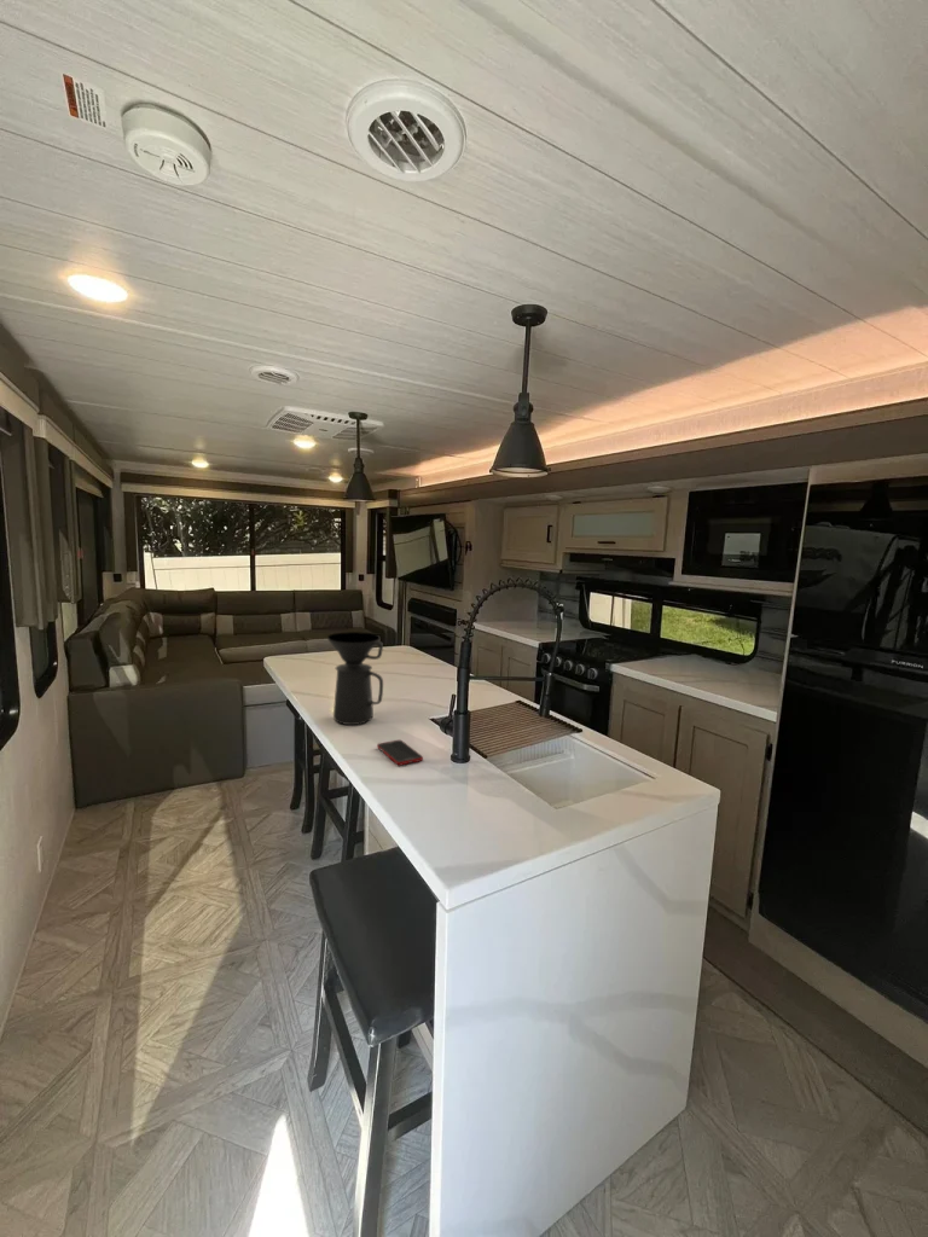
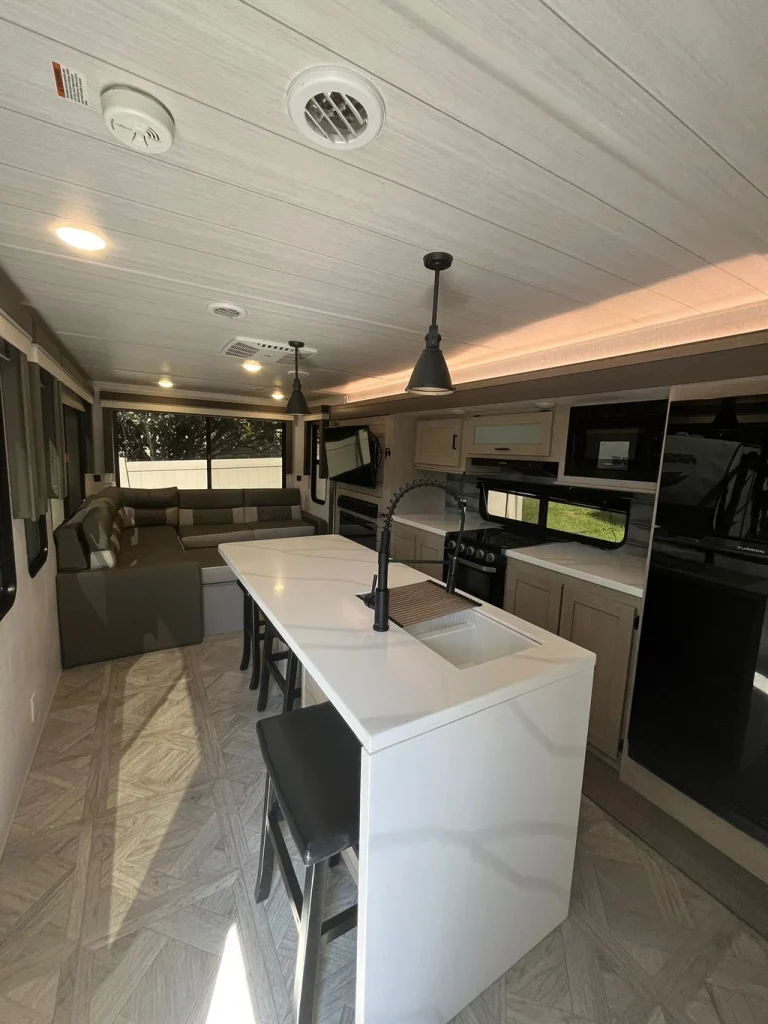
- coffee maker (353, 678)
- cell phone (399, 751)
